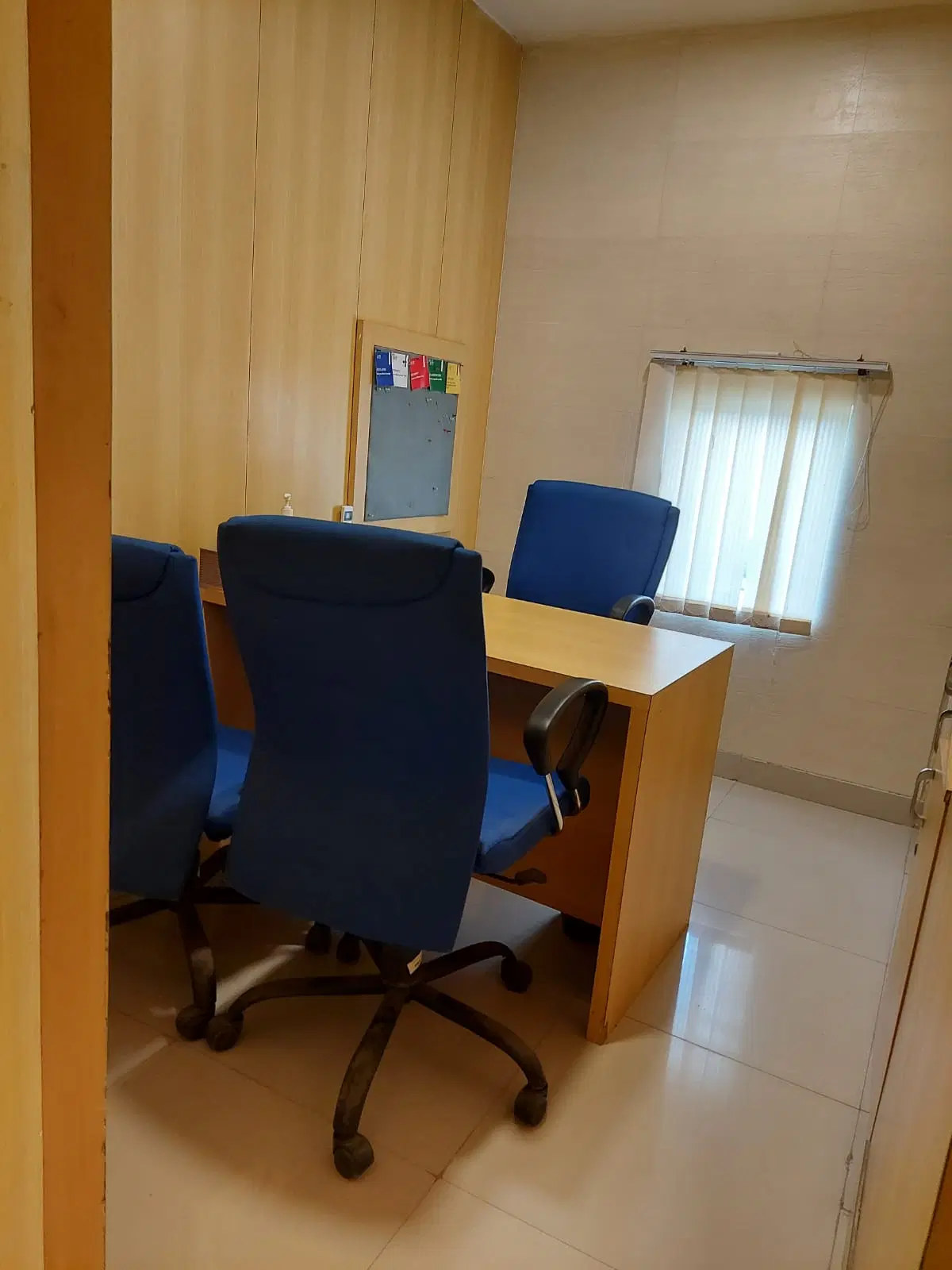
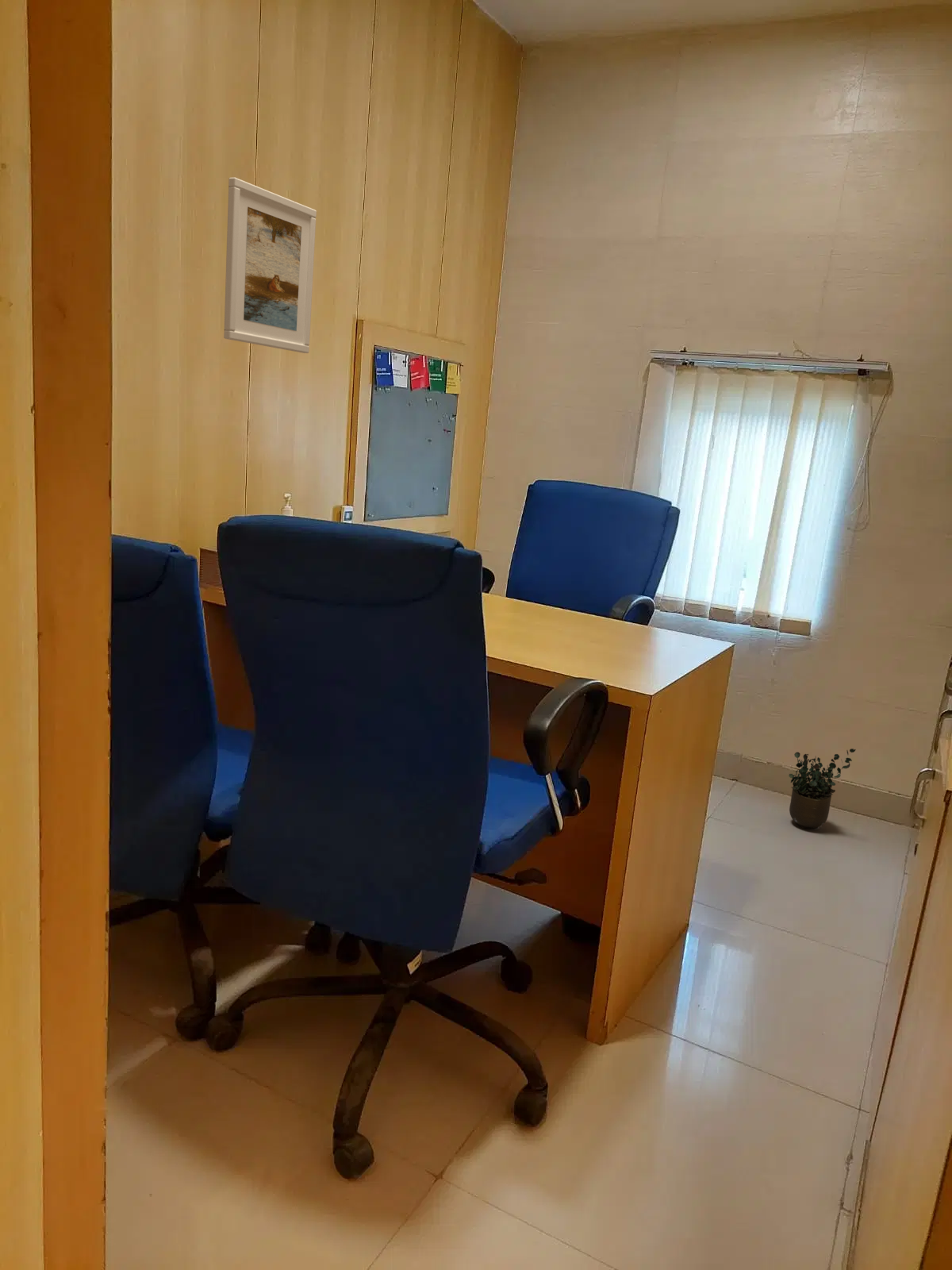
+ potted plant (816, 783)
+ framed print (271, 271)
